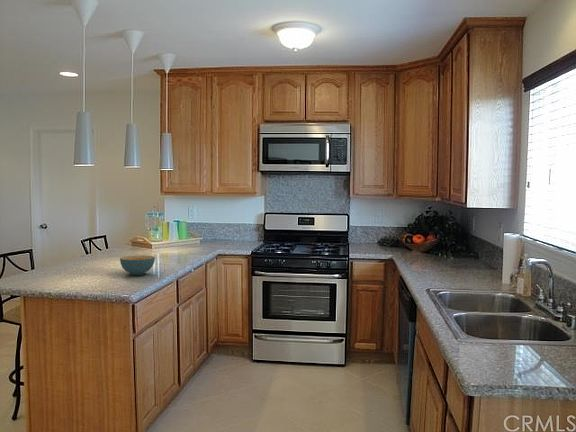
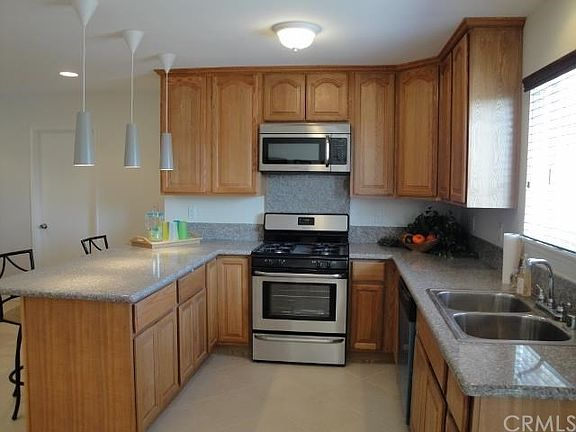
- cereal bowl (137, 265)
